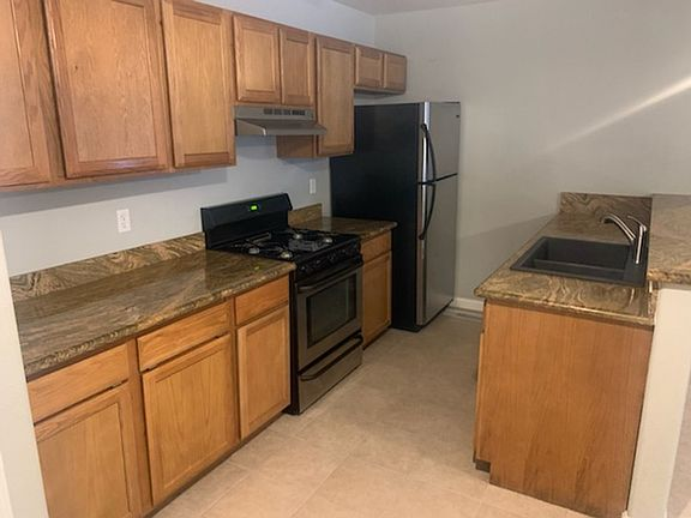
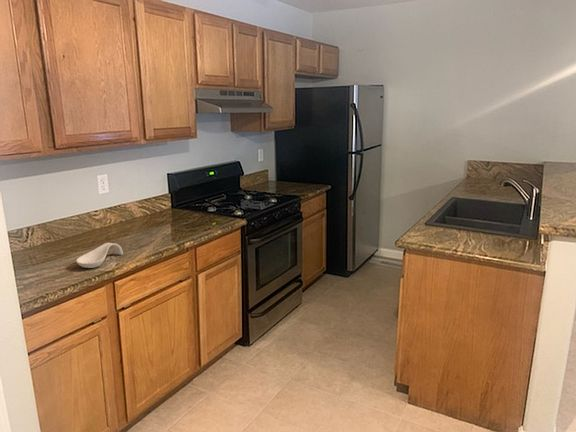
+ spoon rest (100, 254)
